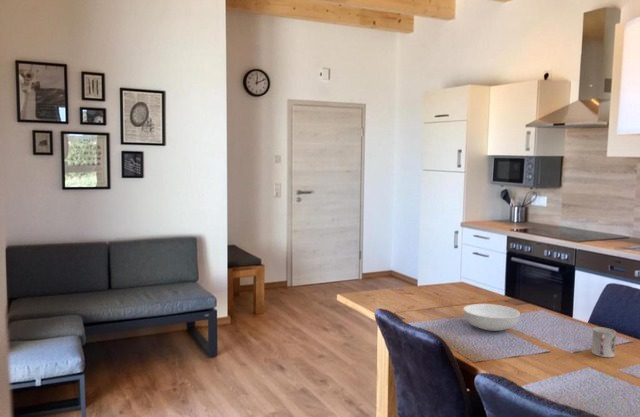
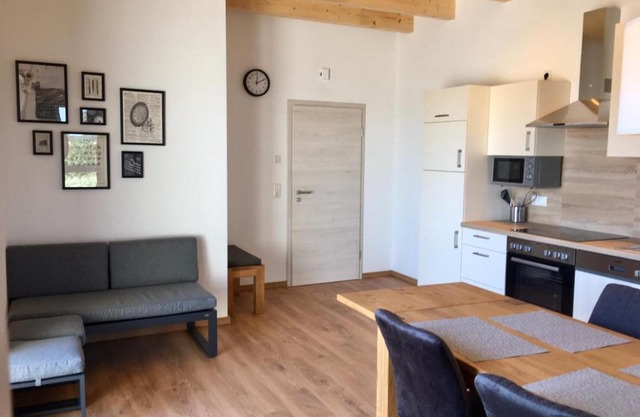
- serving bowl (490, 318)
- cup (603, 343)
